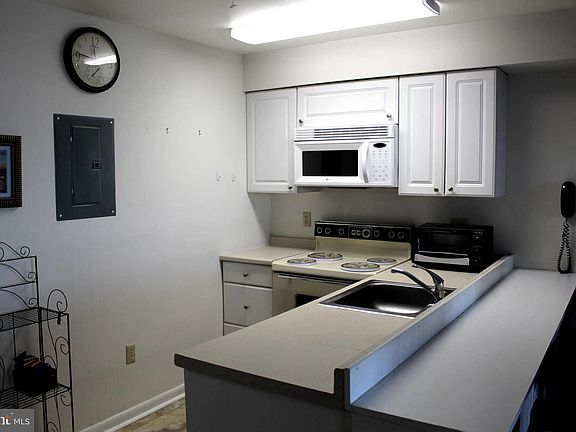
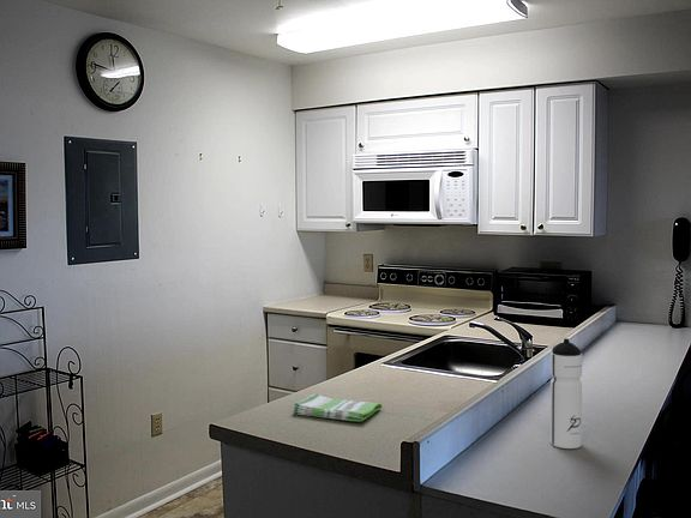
+ dish towel (337, 405)
+ water bottle (565, 391)
